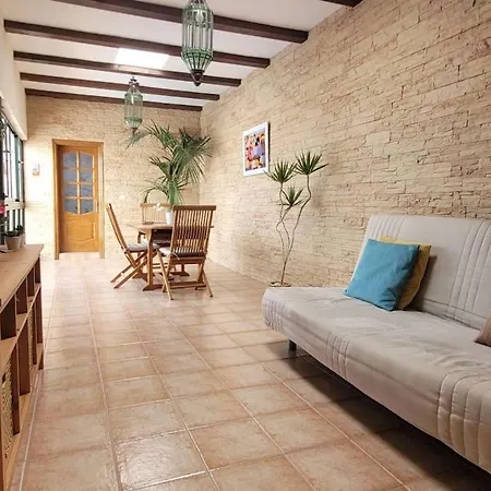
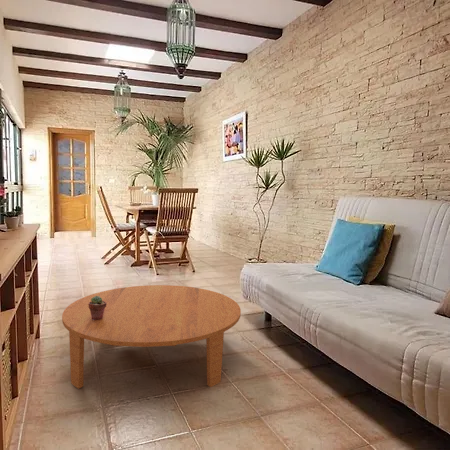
+ potted succulent (97, 306)
+ coffee table (154, 331)
